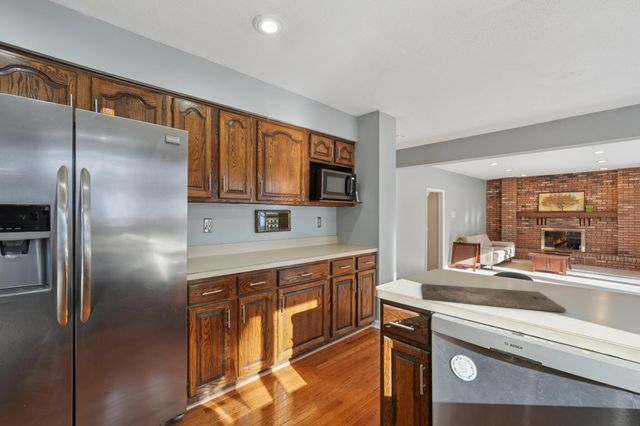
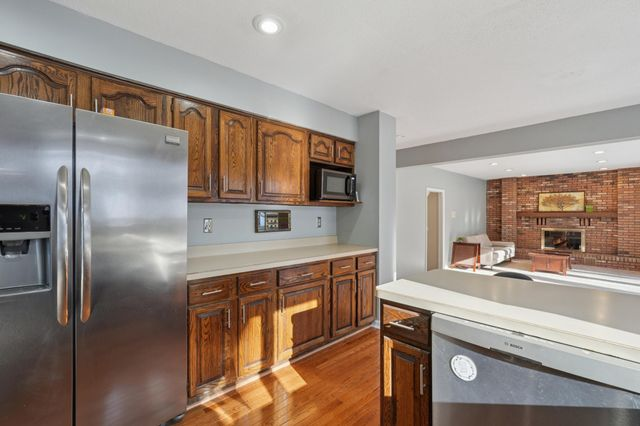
- cutting board (482, 295)
